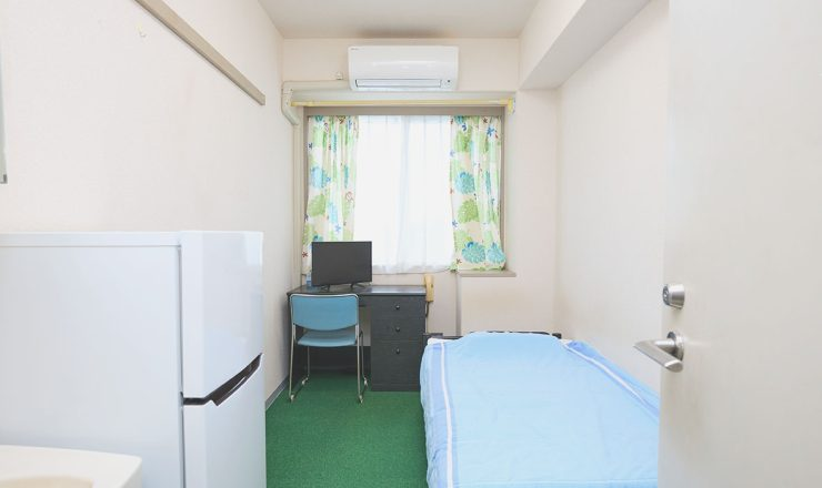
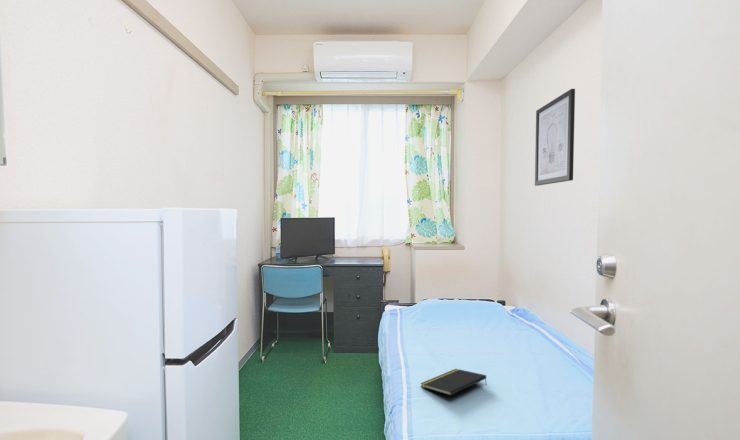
+ notepad (453, 380)
+ wall art (552, 142)
